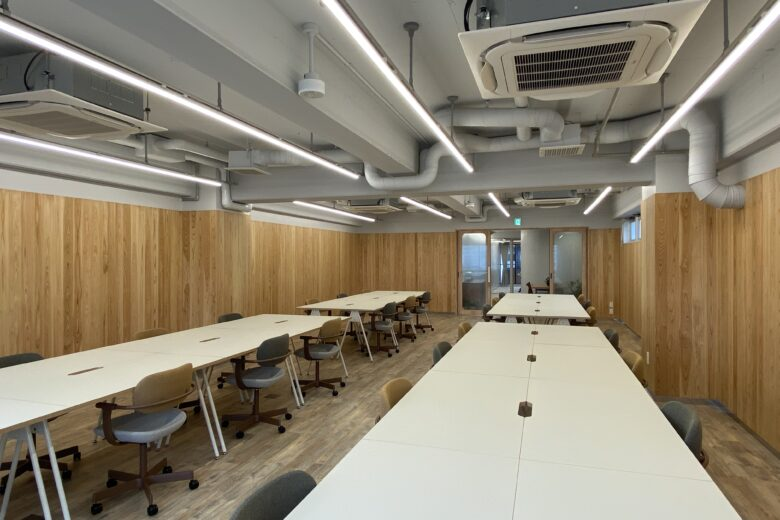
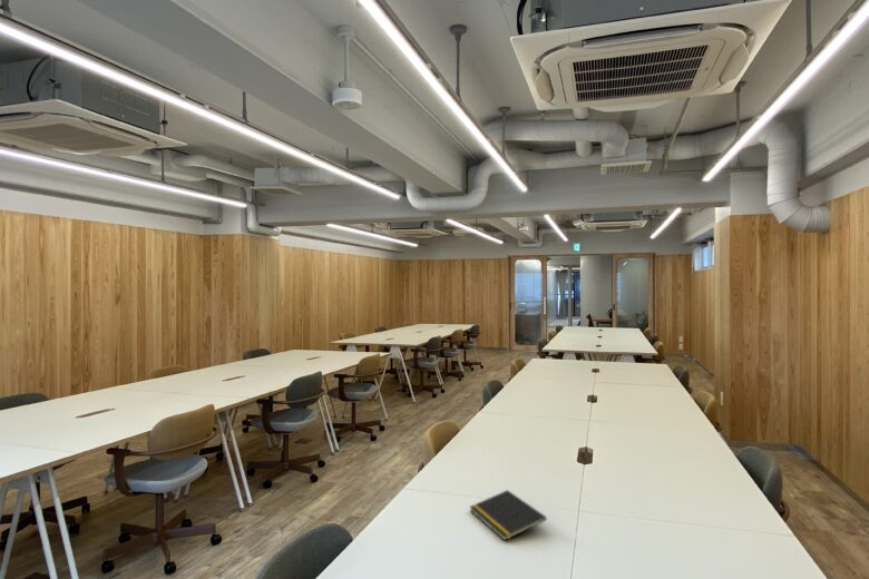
+ notepad (506, 512)
